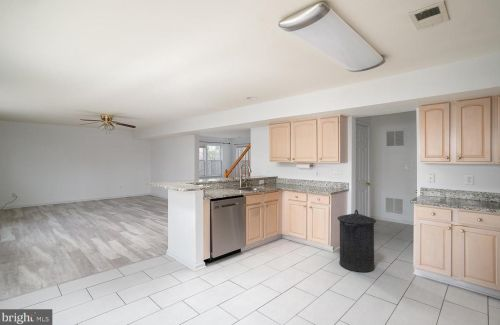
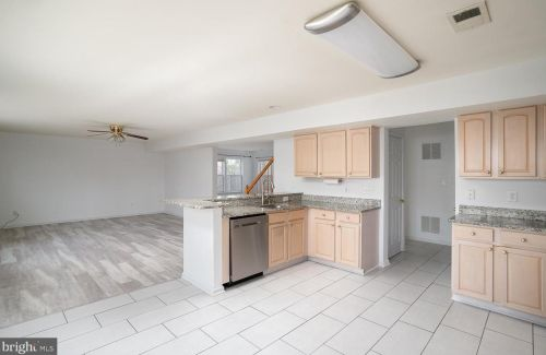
- trash can (356, 237)
